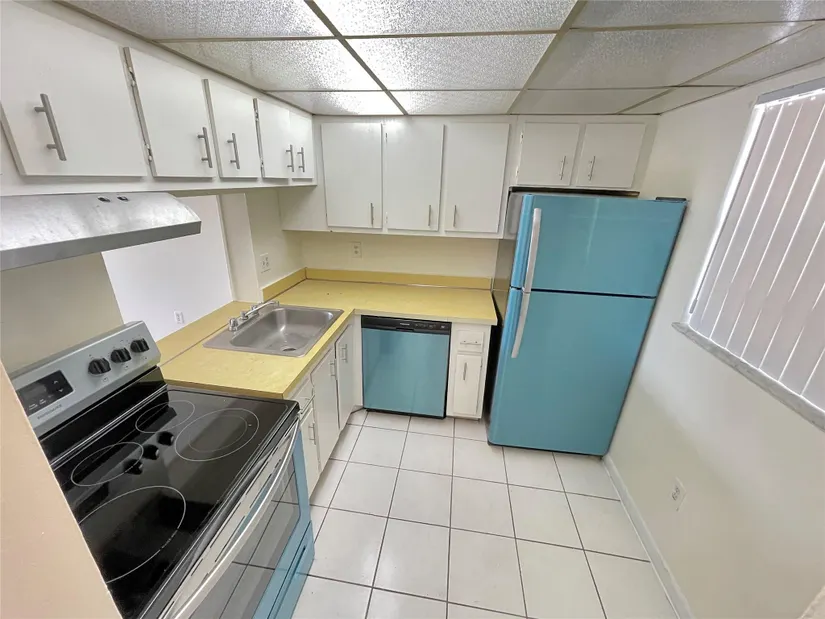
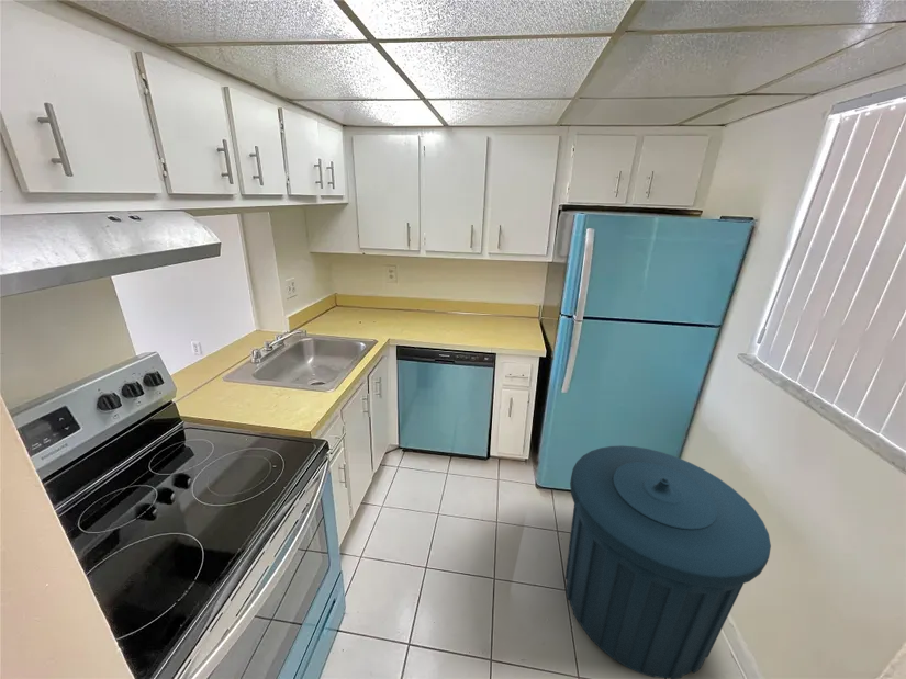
+ trash can (647, 546)
